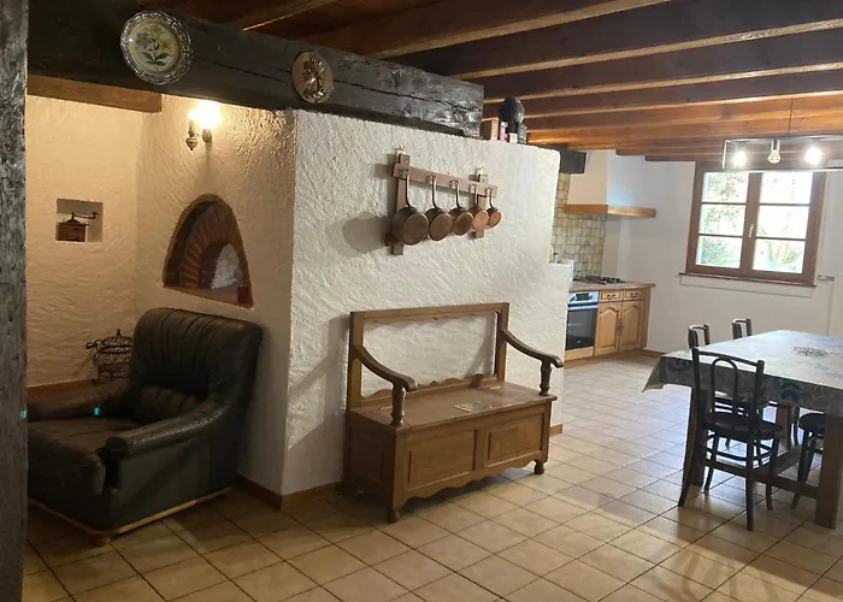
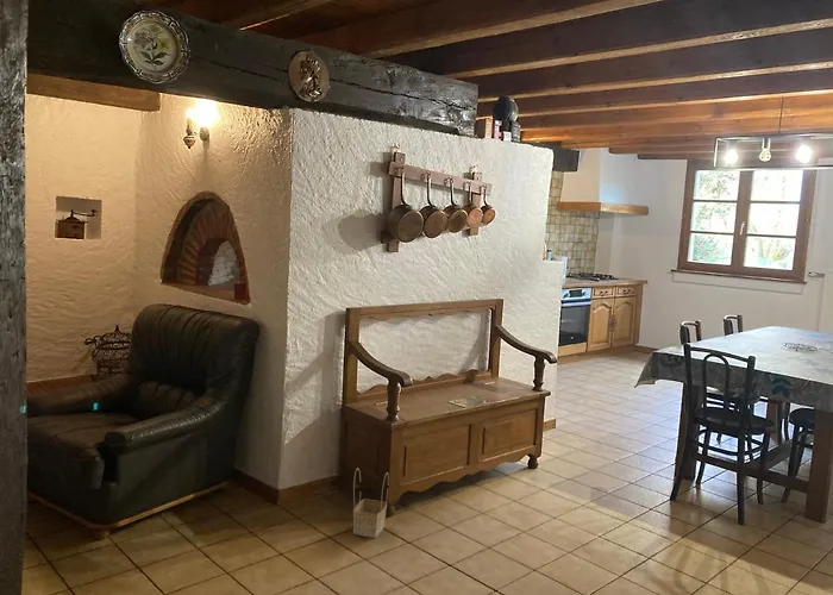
+ basket (369, 500)
